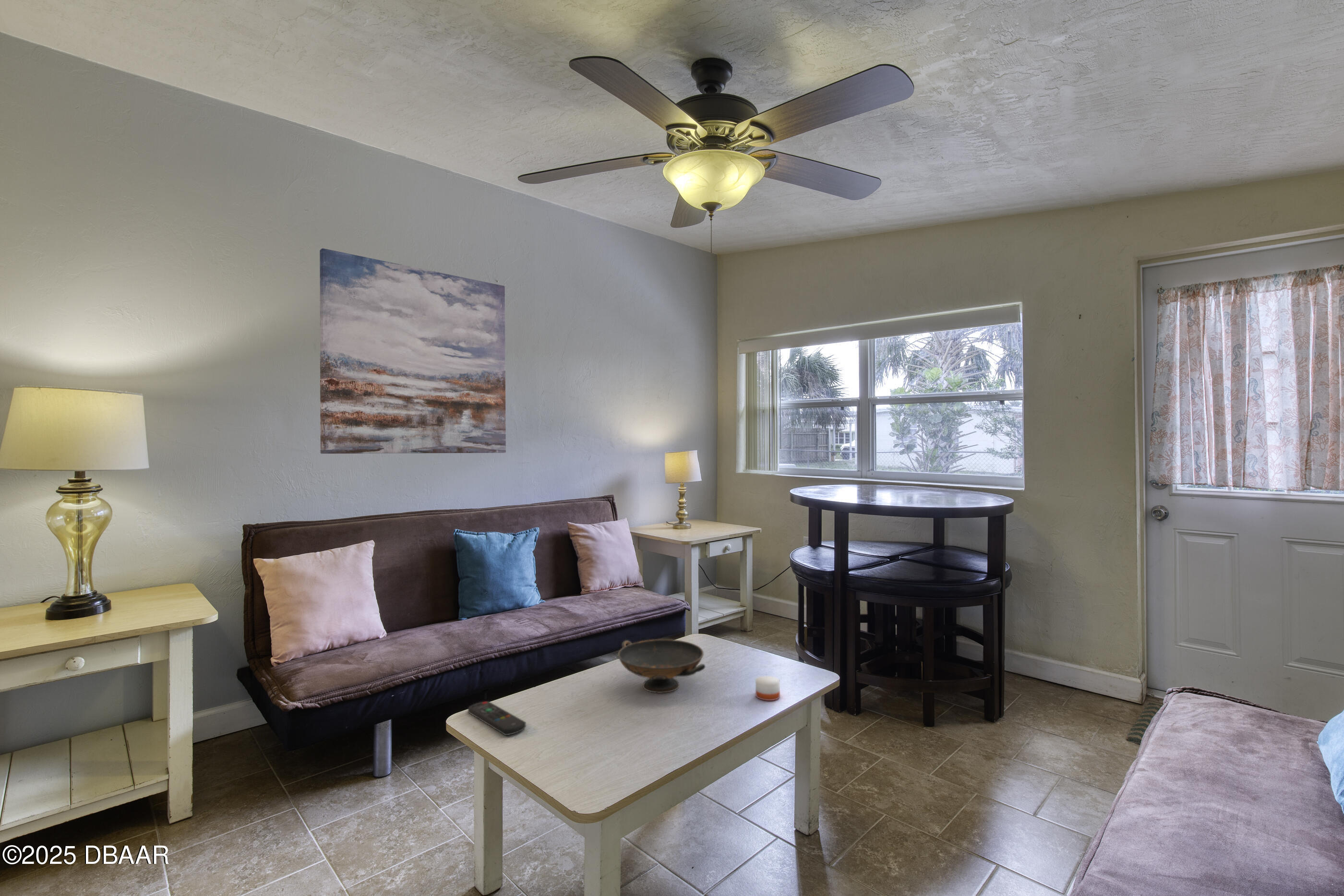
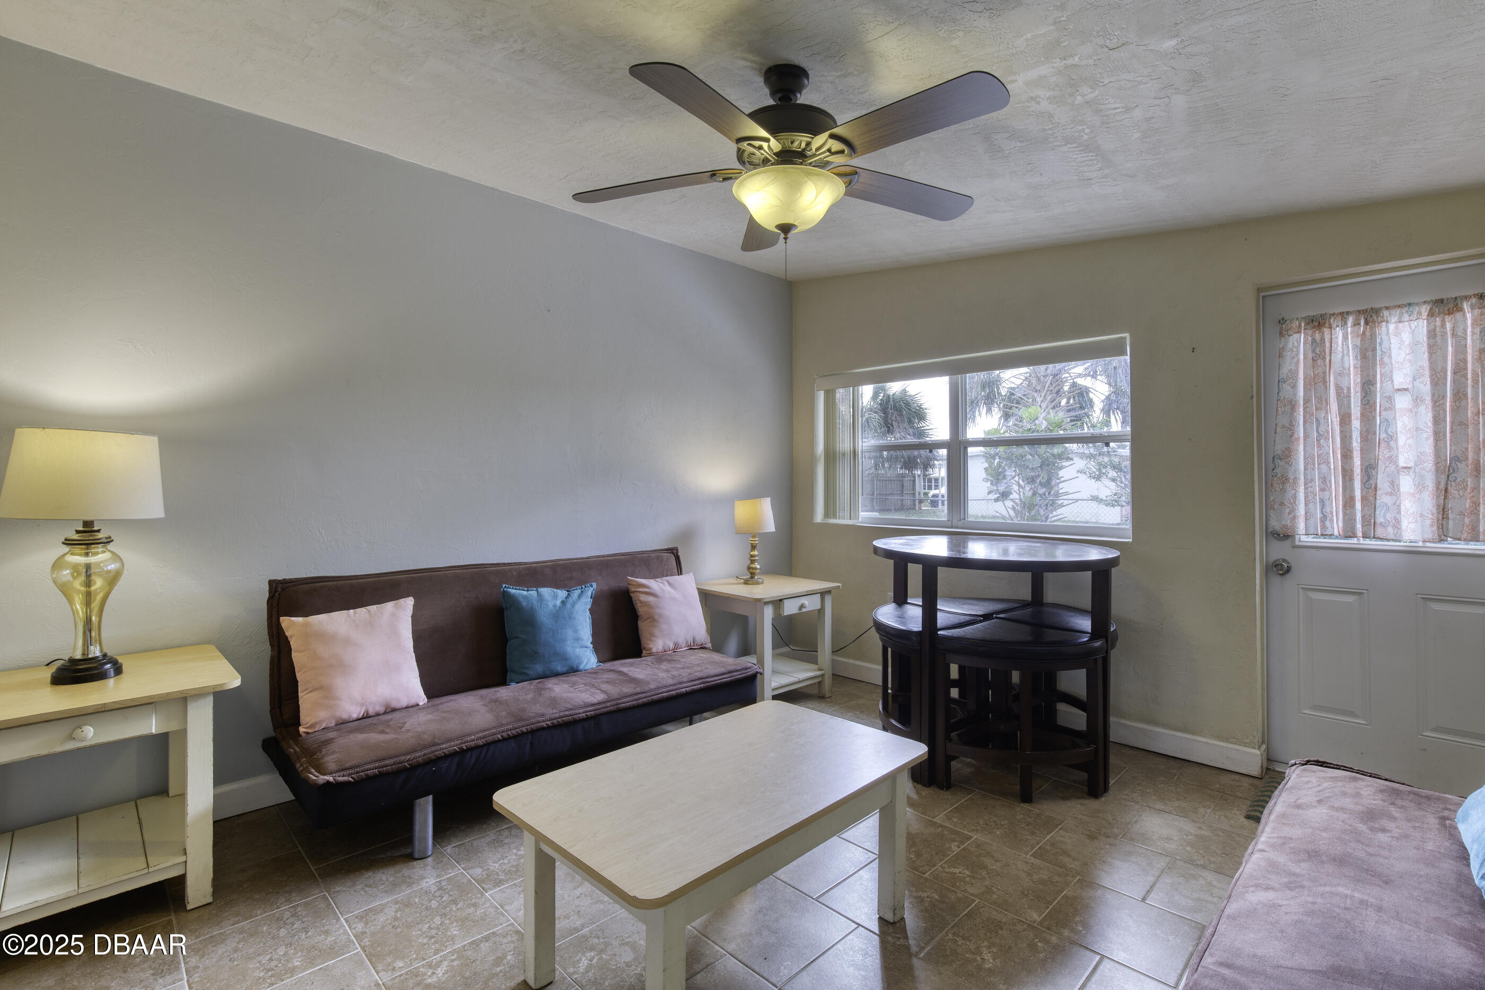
- wall art (422, 361)
- candle (768, 679)
- remote control (496, 717)
- decorative bowl (661, 669)
